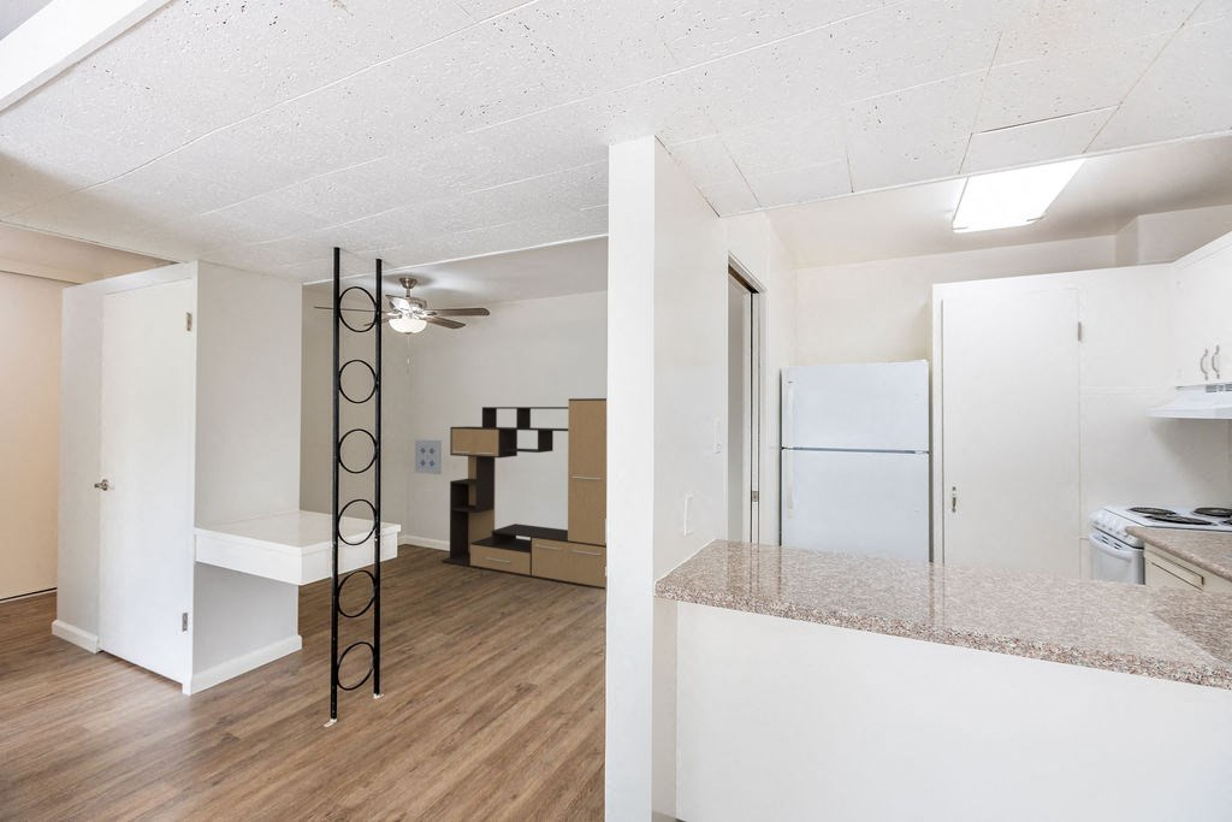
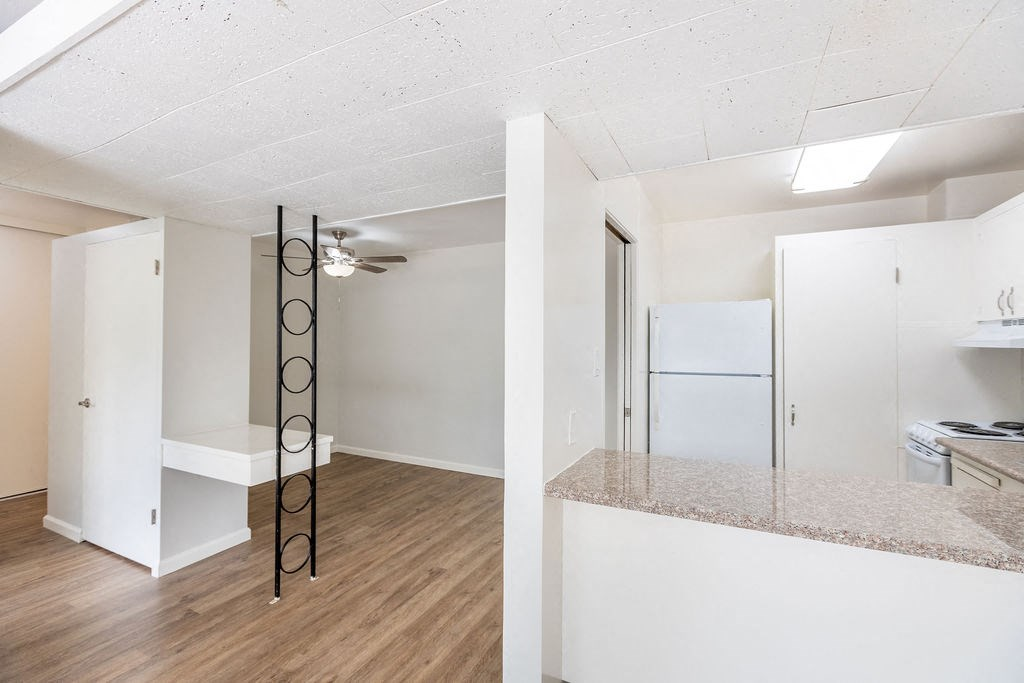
- media console (516, 455)
- wall art (427, 456)
